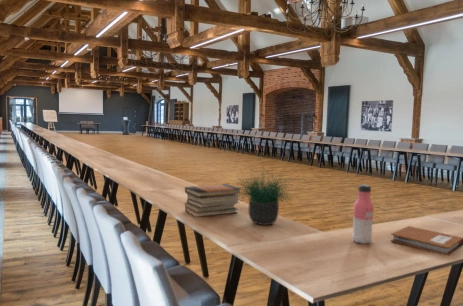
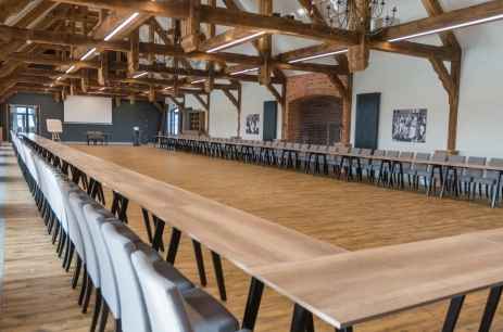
- notebook (428, 239)
- water bottle (363, 213)
- potted plant (264, 189)
- book stack (212, 199)
